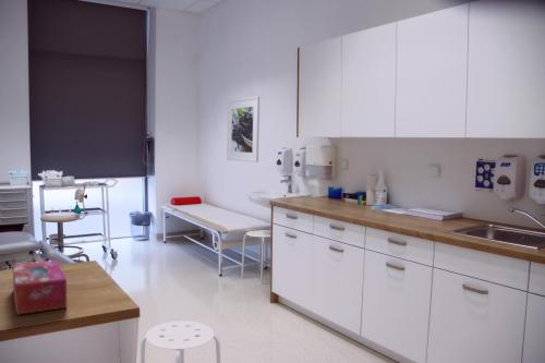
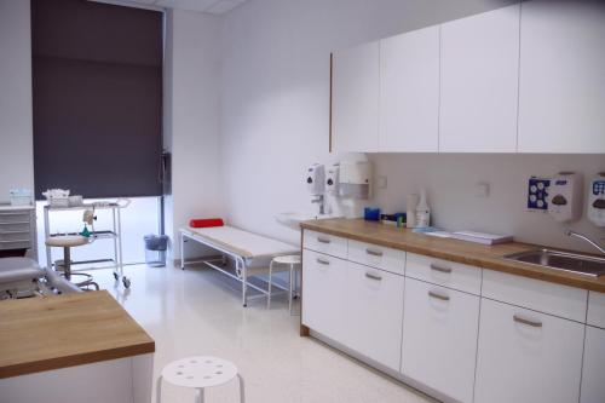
- tissue box (38, 285)
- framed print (242, 130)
